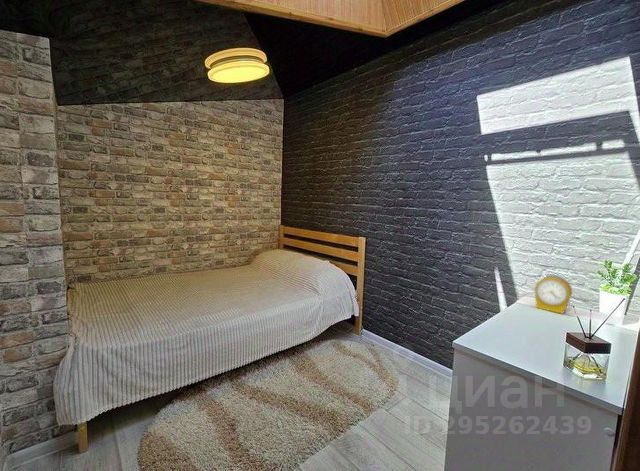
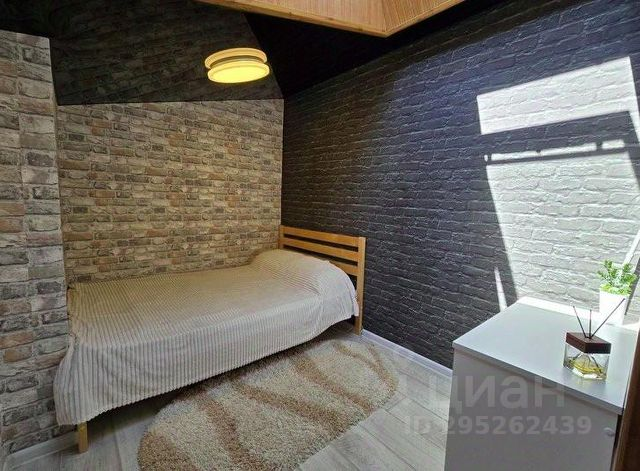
- alarm clock (552, 292)
